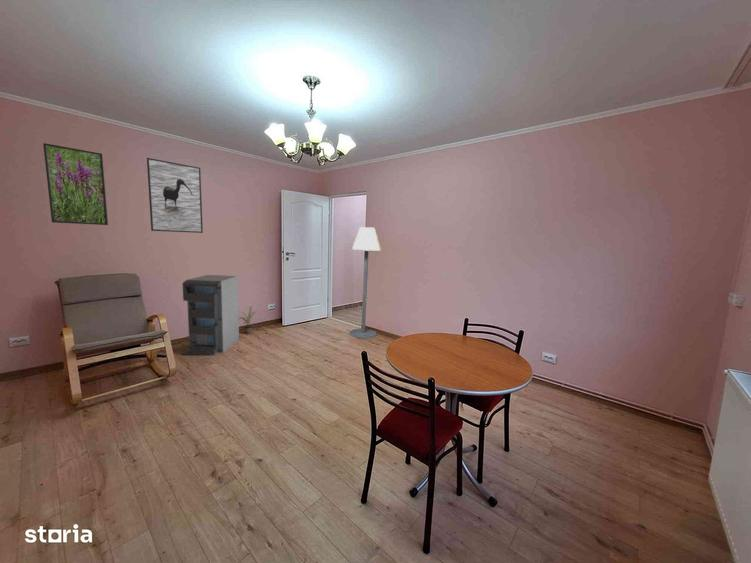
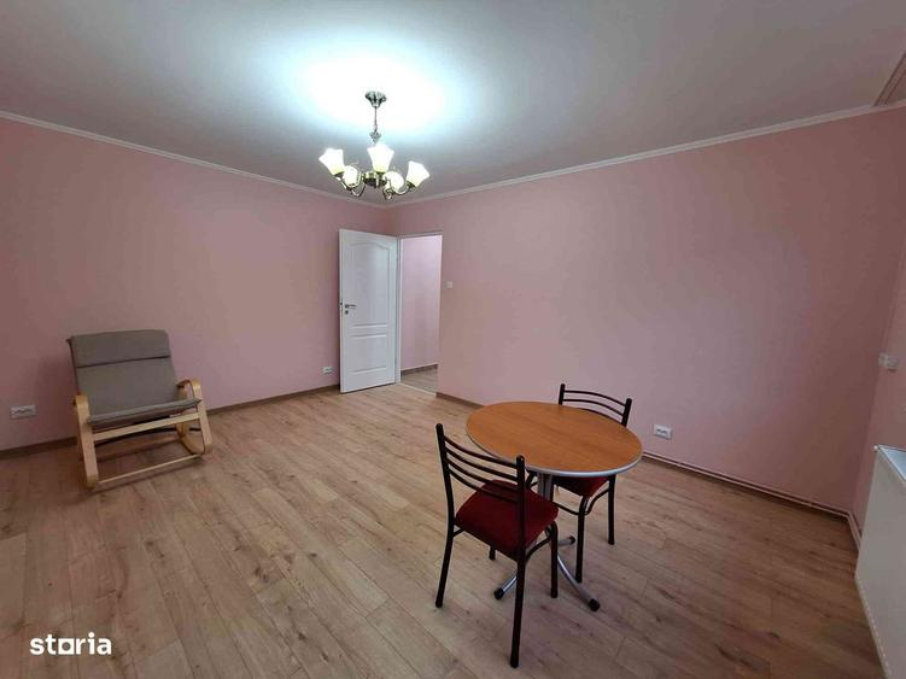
- potted plant (249, 320)
- floor lamp (365, 282)
- storage cabinet (212, 313)
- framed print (176, 198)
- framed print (77, 186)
